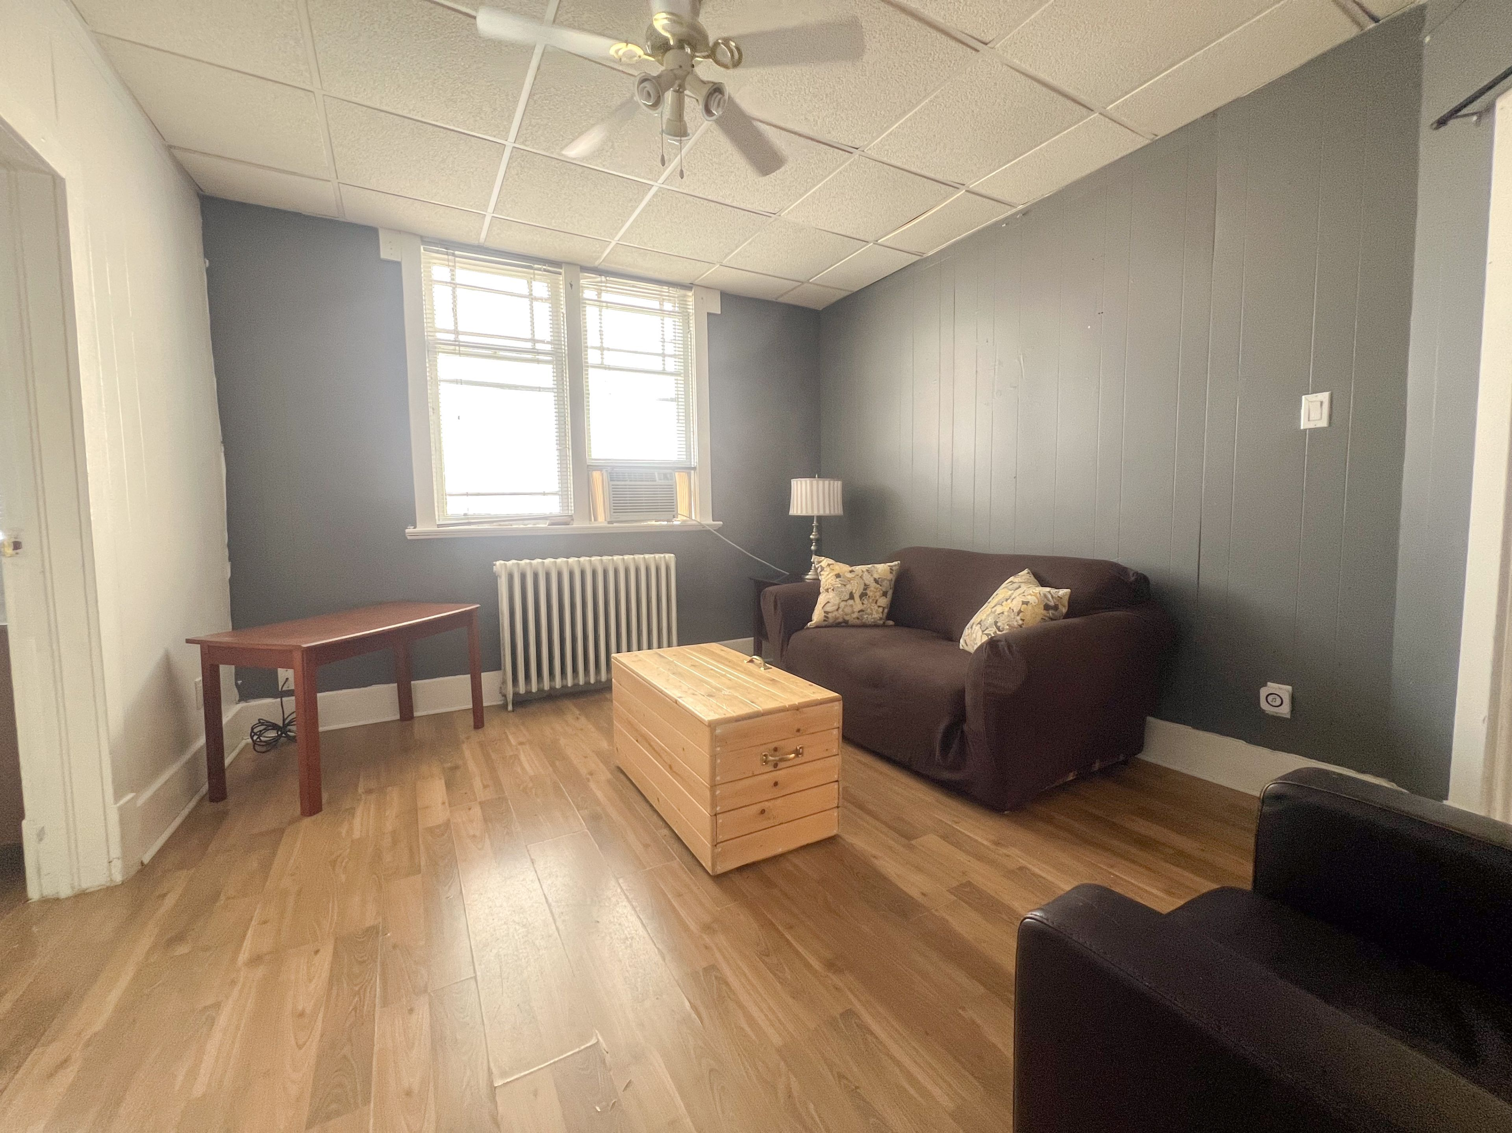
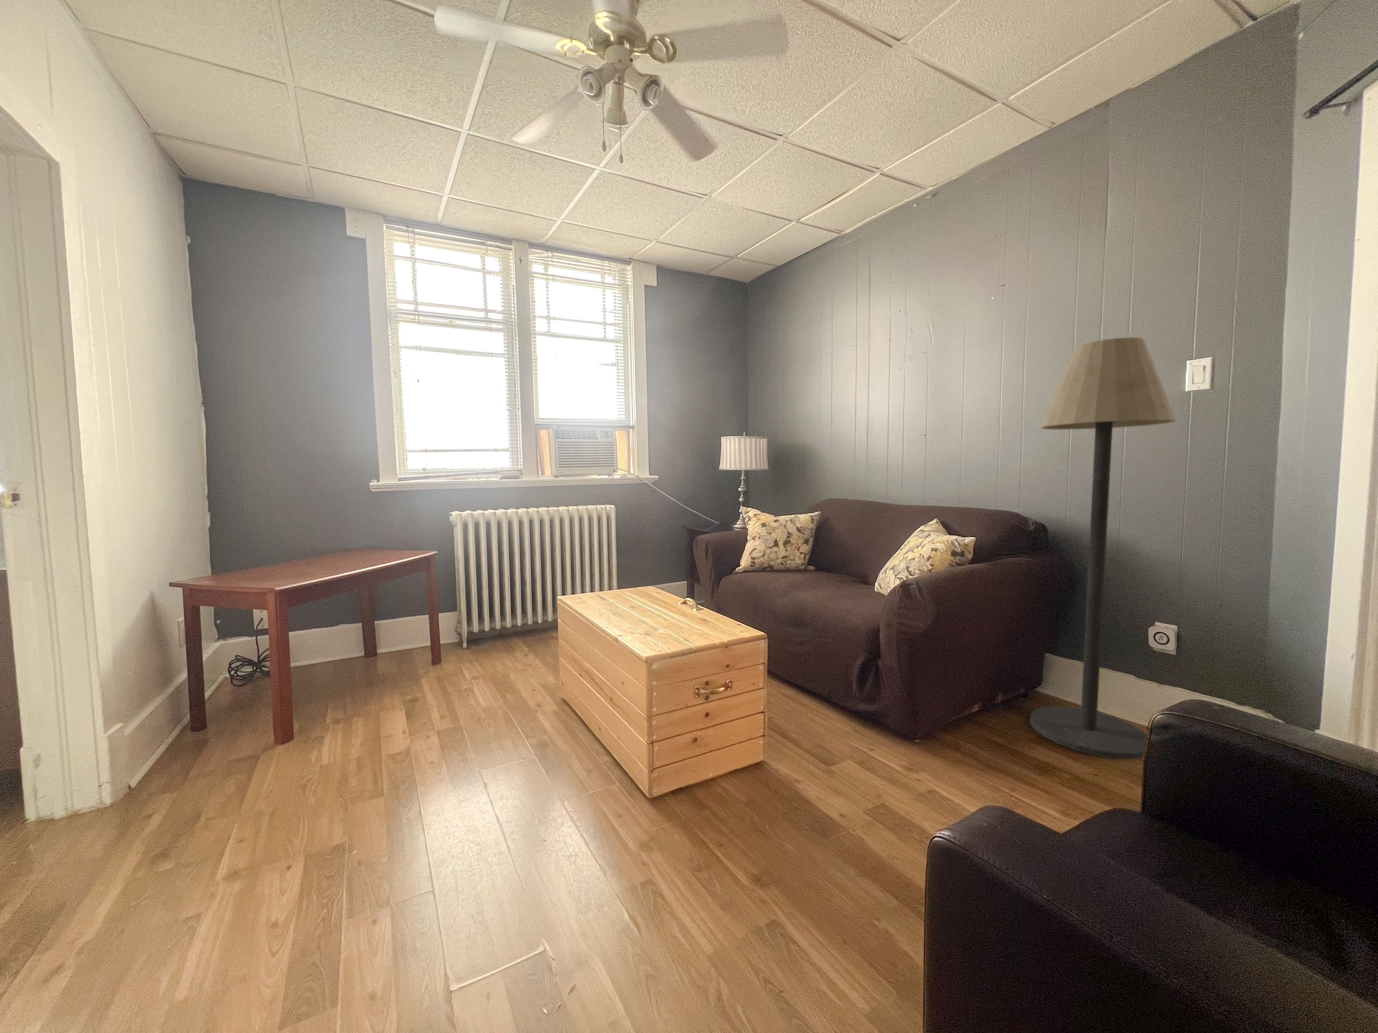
+ floor lamp (1098, 545)
